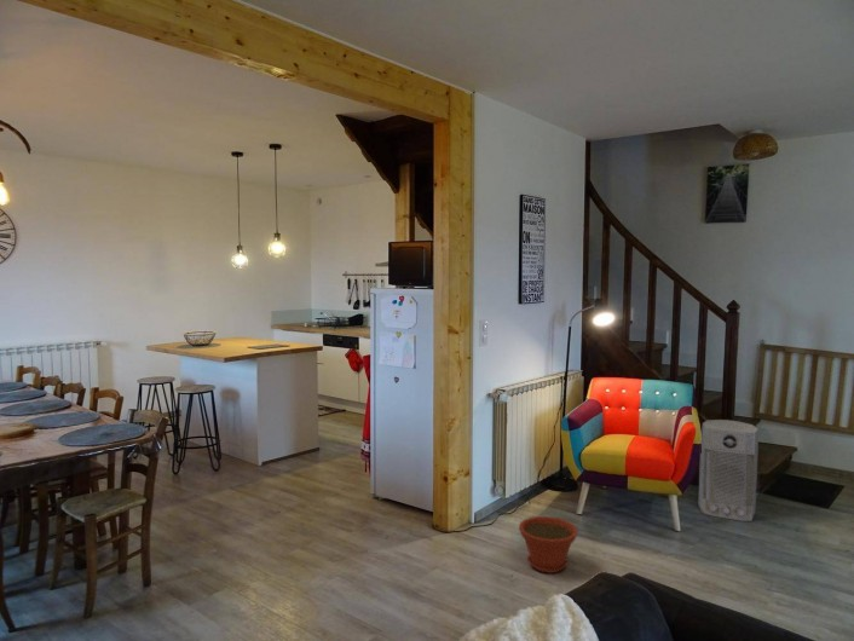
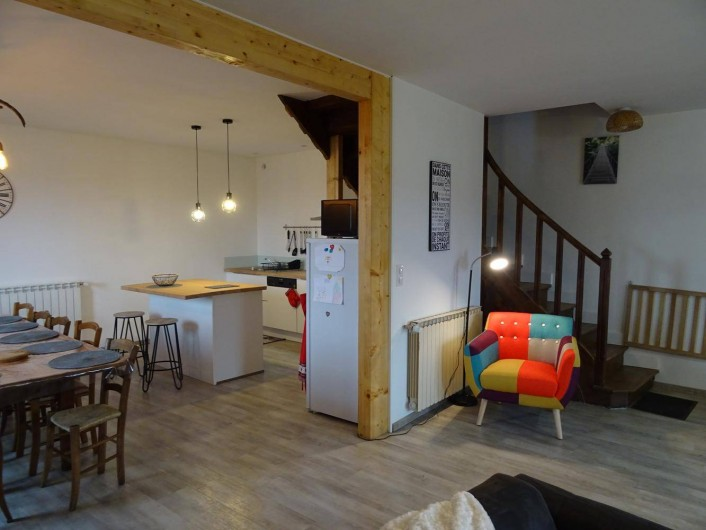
- air purifier (727, 467)
- plant pot (547, 547)
